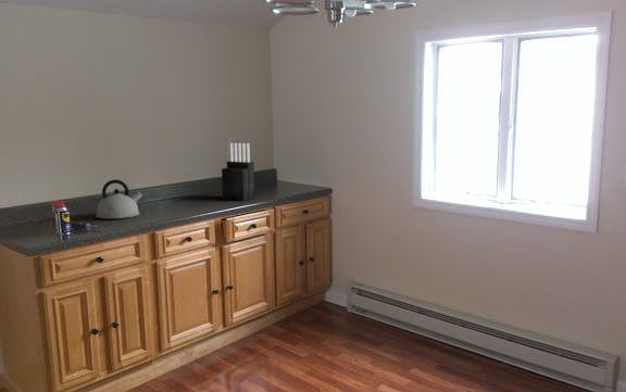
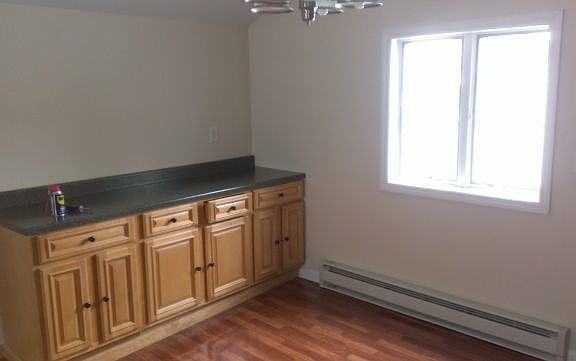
- kettle (118, 197)
- knife block (236, 170)
